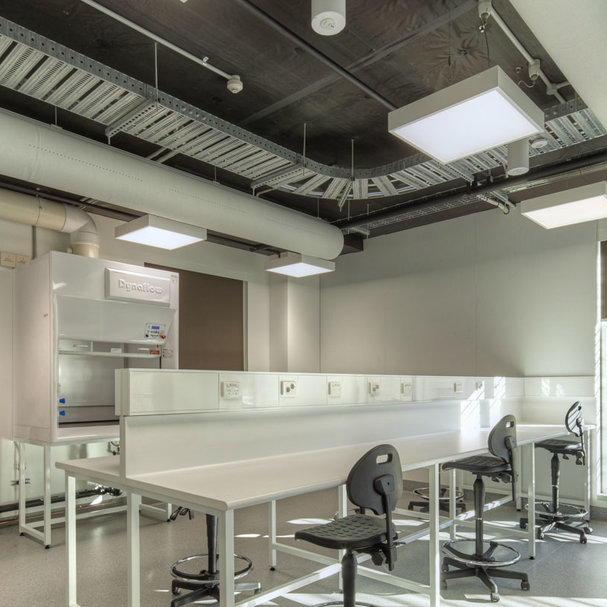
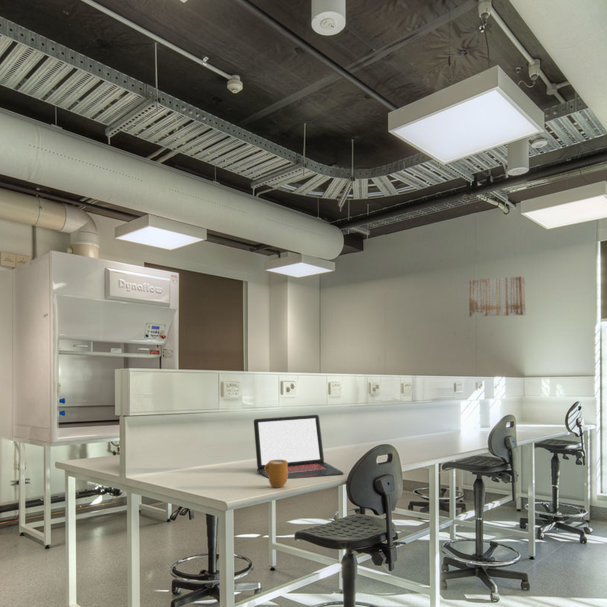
+ laptop (297, 446)
+ wall art (496, 297)
+ mug (275, 473)
